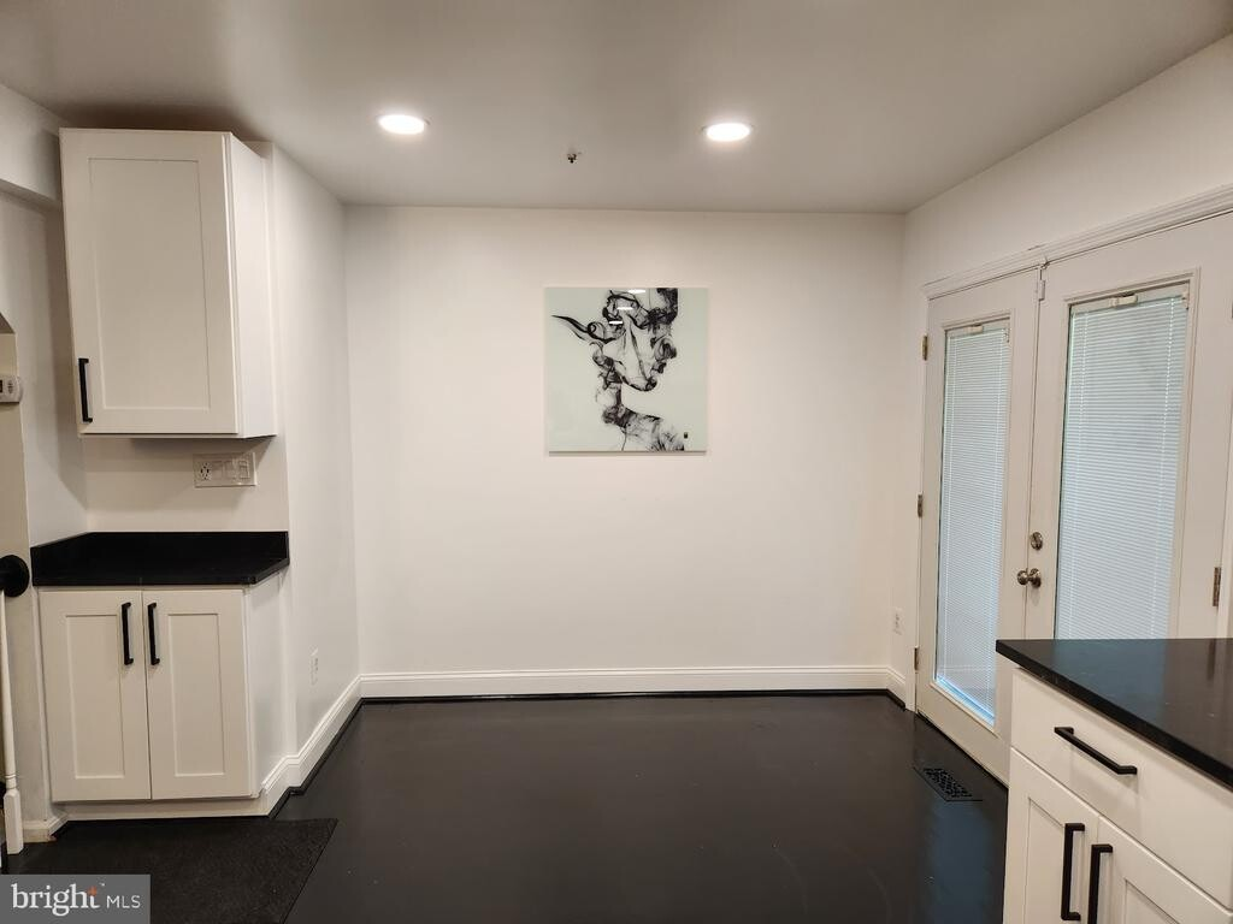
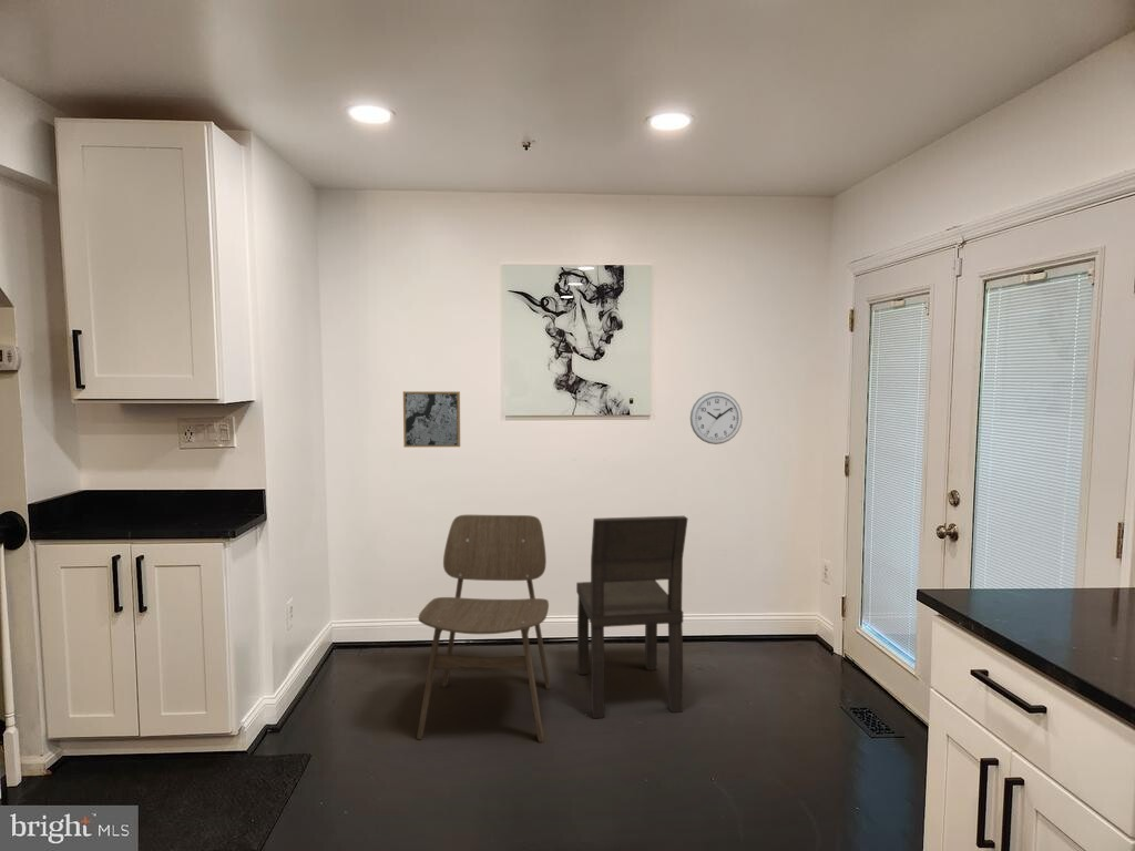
+ wall clock (716, 418)
+ wall art (431, 419)
+ dining chair (488, 618)
+ dining chair (627, 599)
